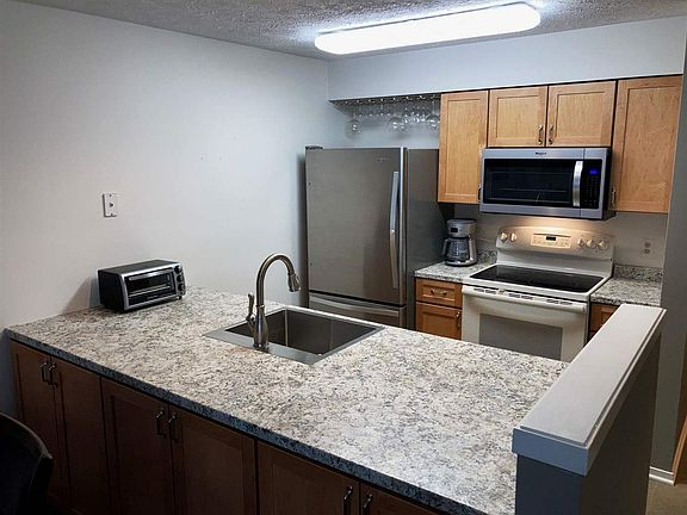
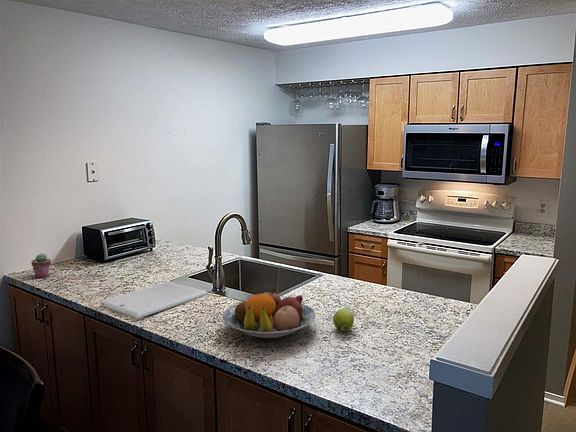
+ apple (343, 319)
+ fruit bowl (269, 310)
+ potted succulent (41, 265)
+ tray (155, 297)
